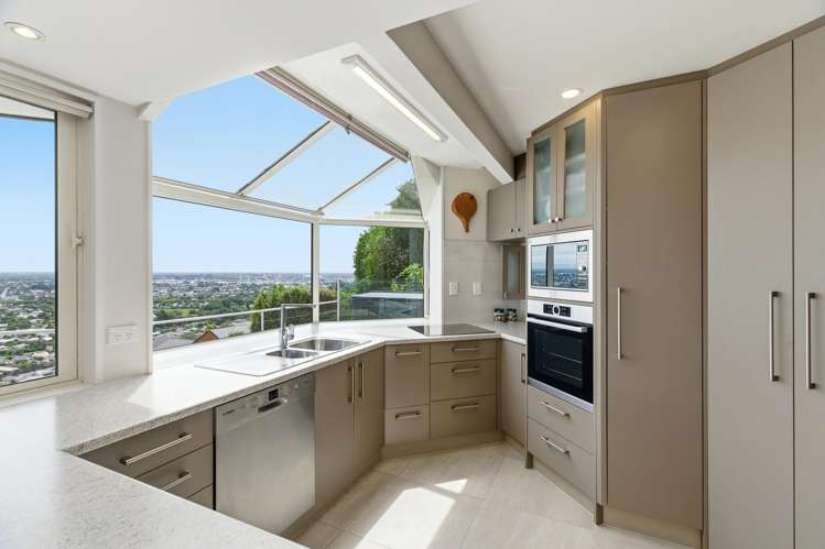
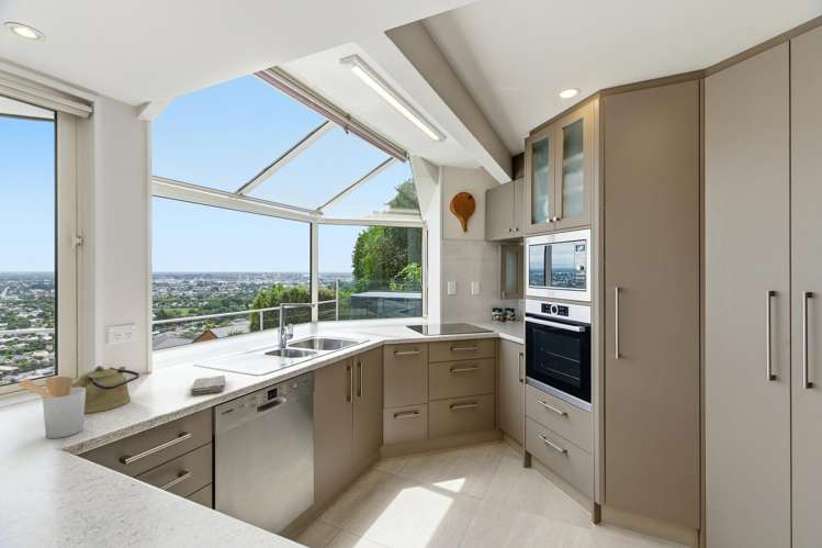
+ kettle (104, 383)
+ washcloth (209, 383)
+ utensil holder (53, 404)
